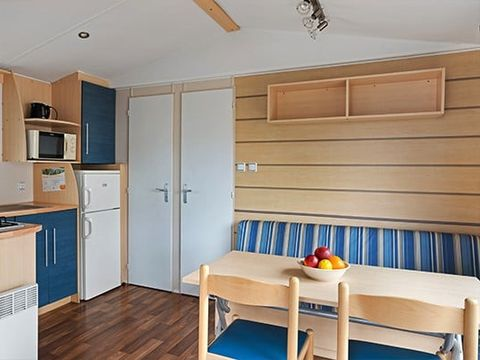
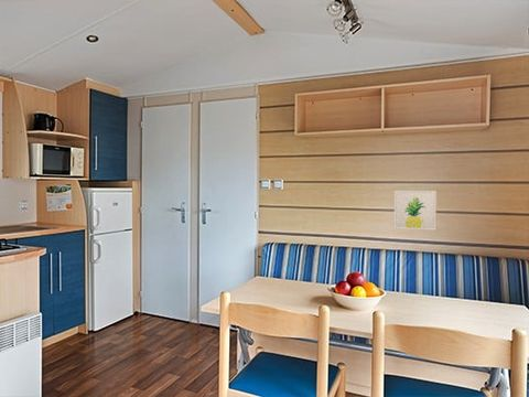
+ wall art (414, 210)
